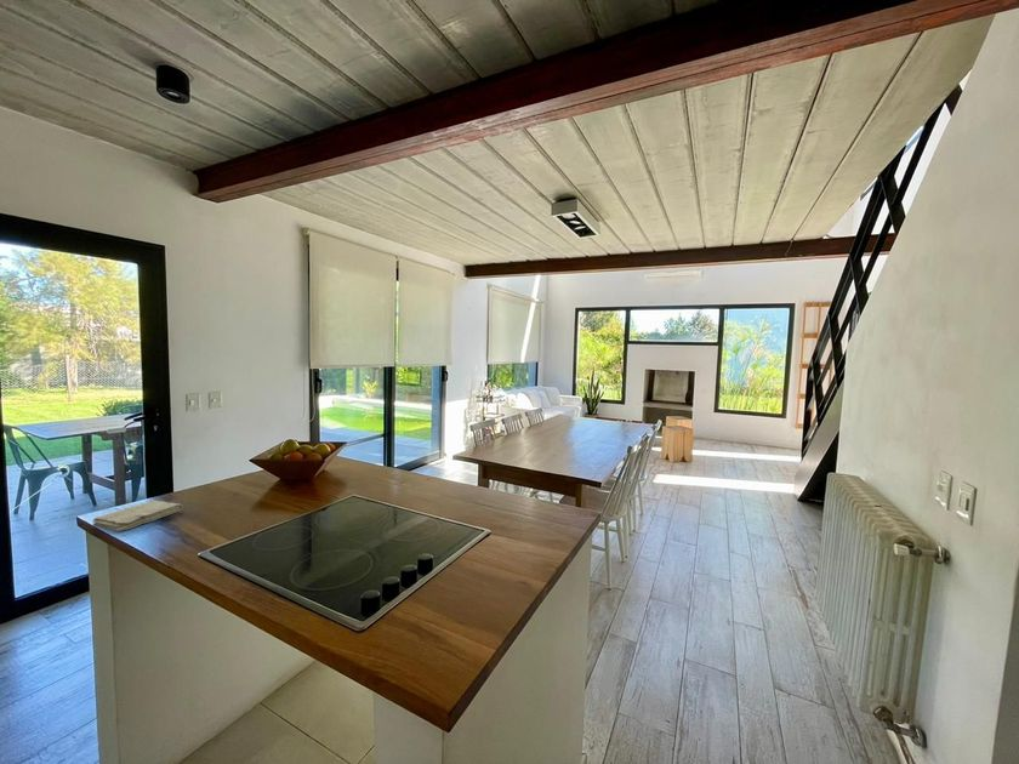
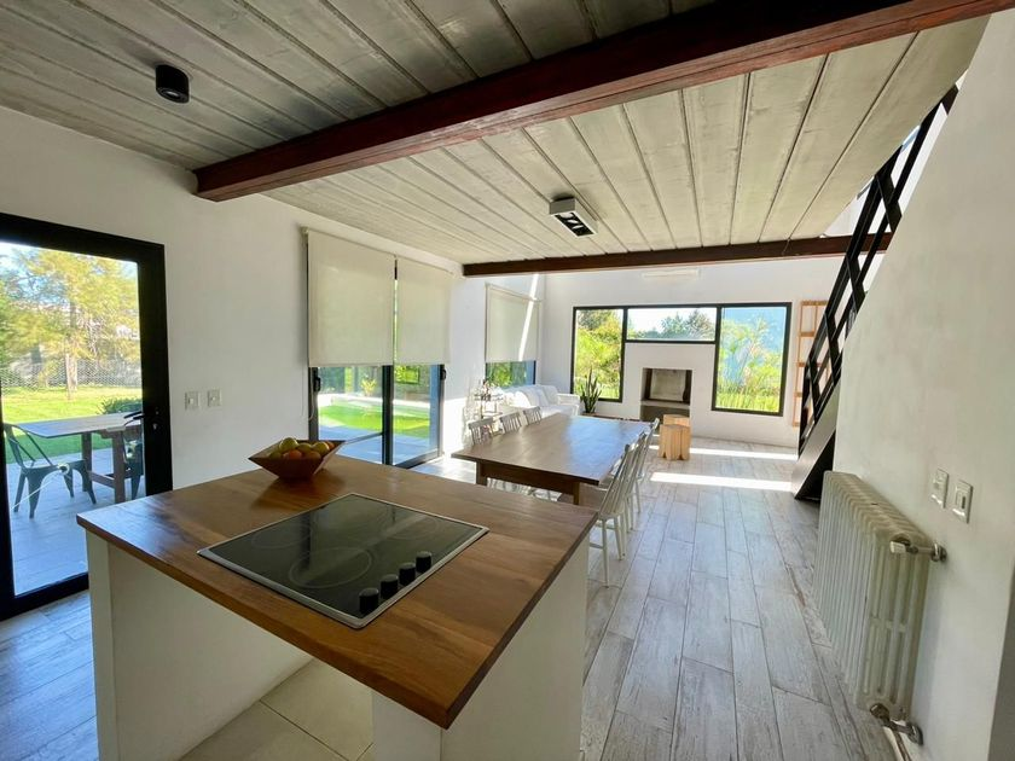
- washcloth (138, 513)
